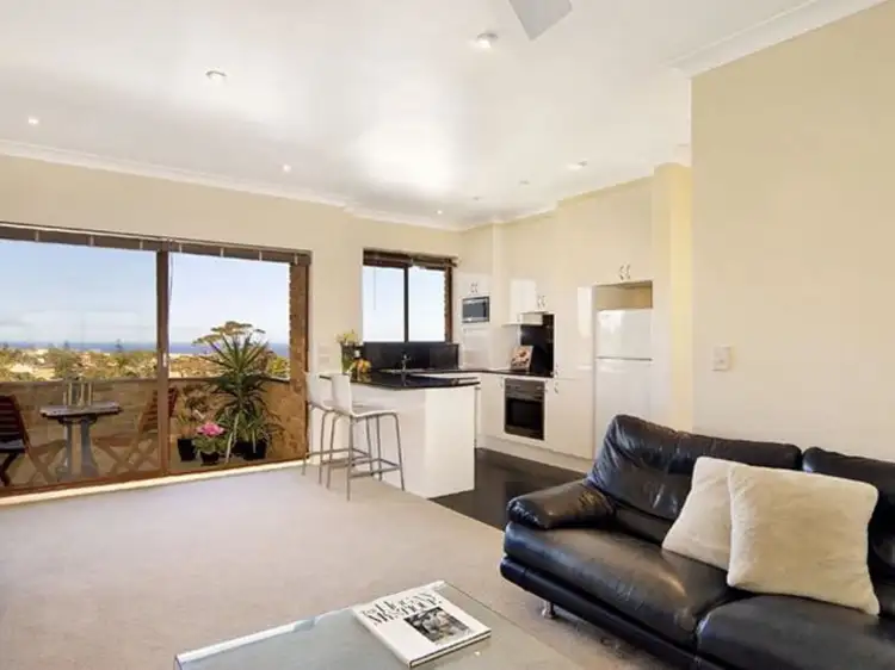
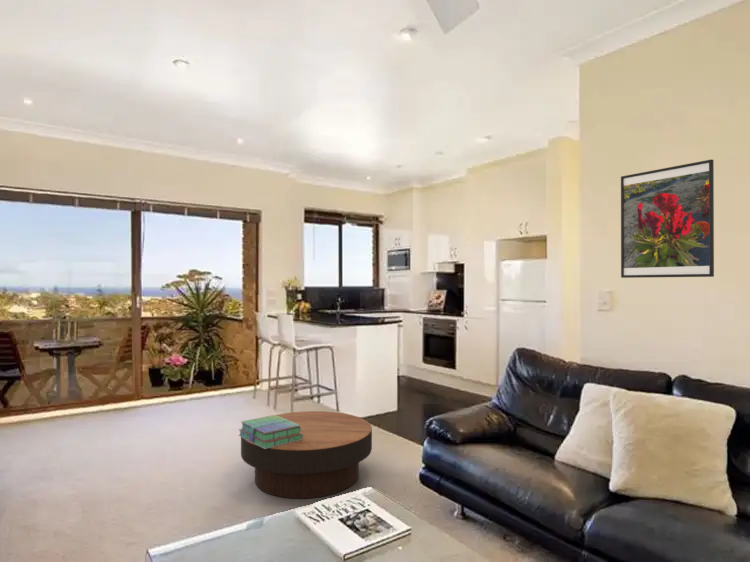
+ stack of books (270, 430)
+ coffee table (307, 451)
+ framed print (664, 222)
